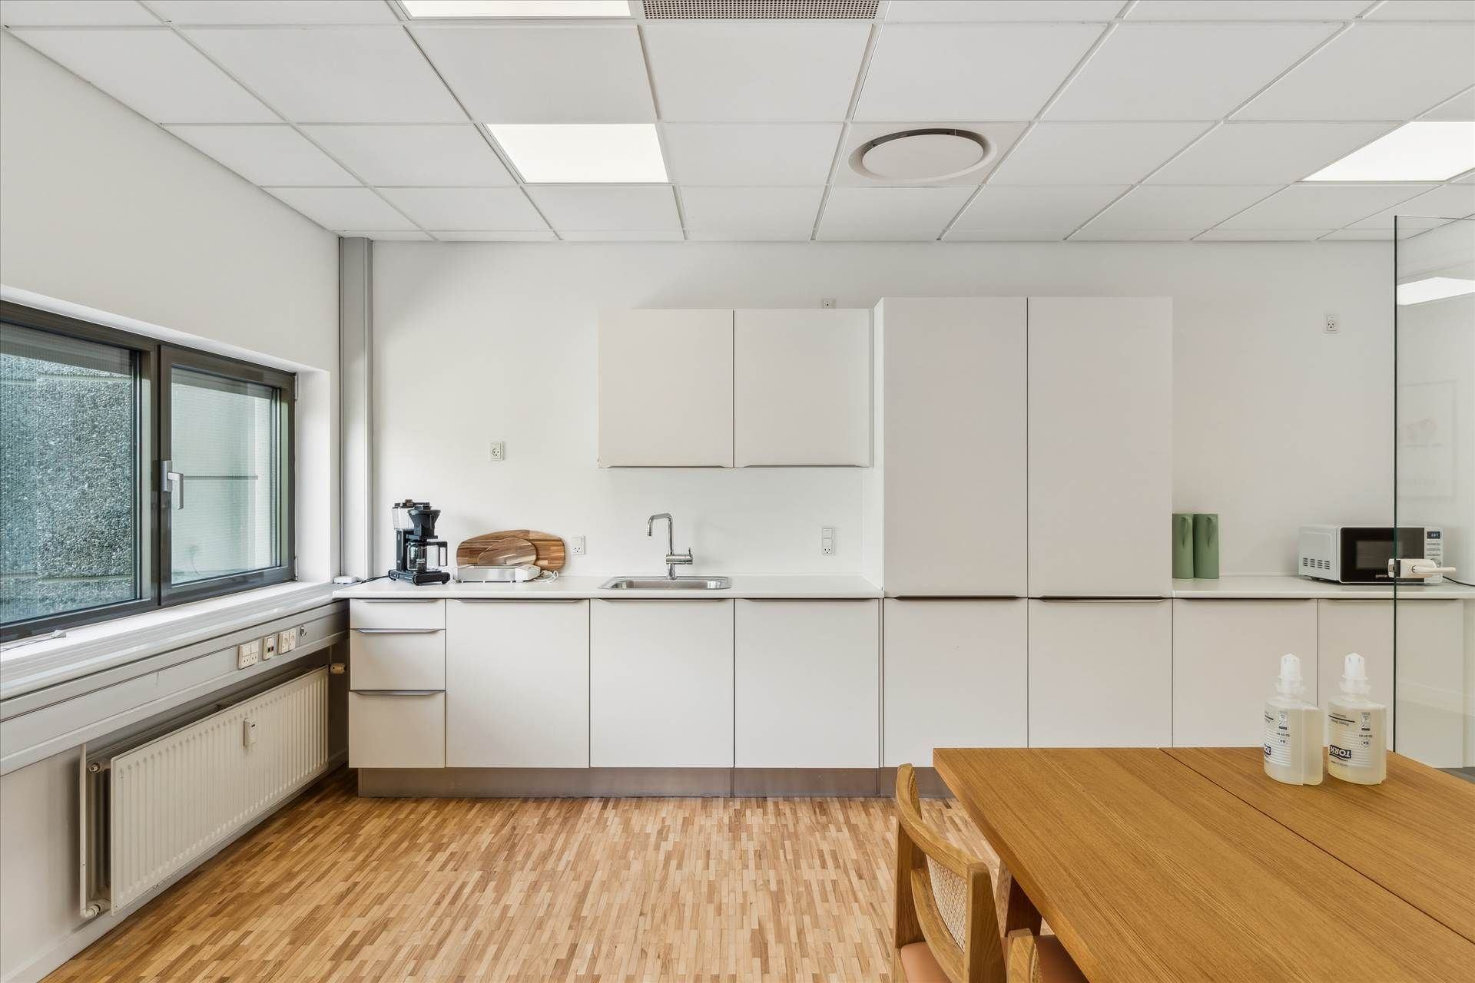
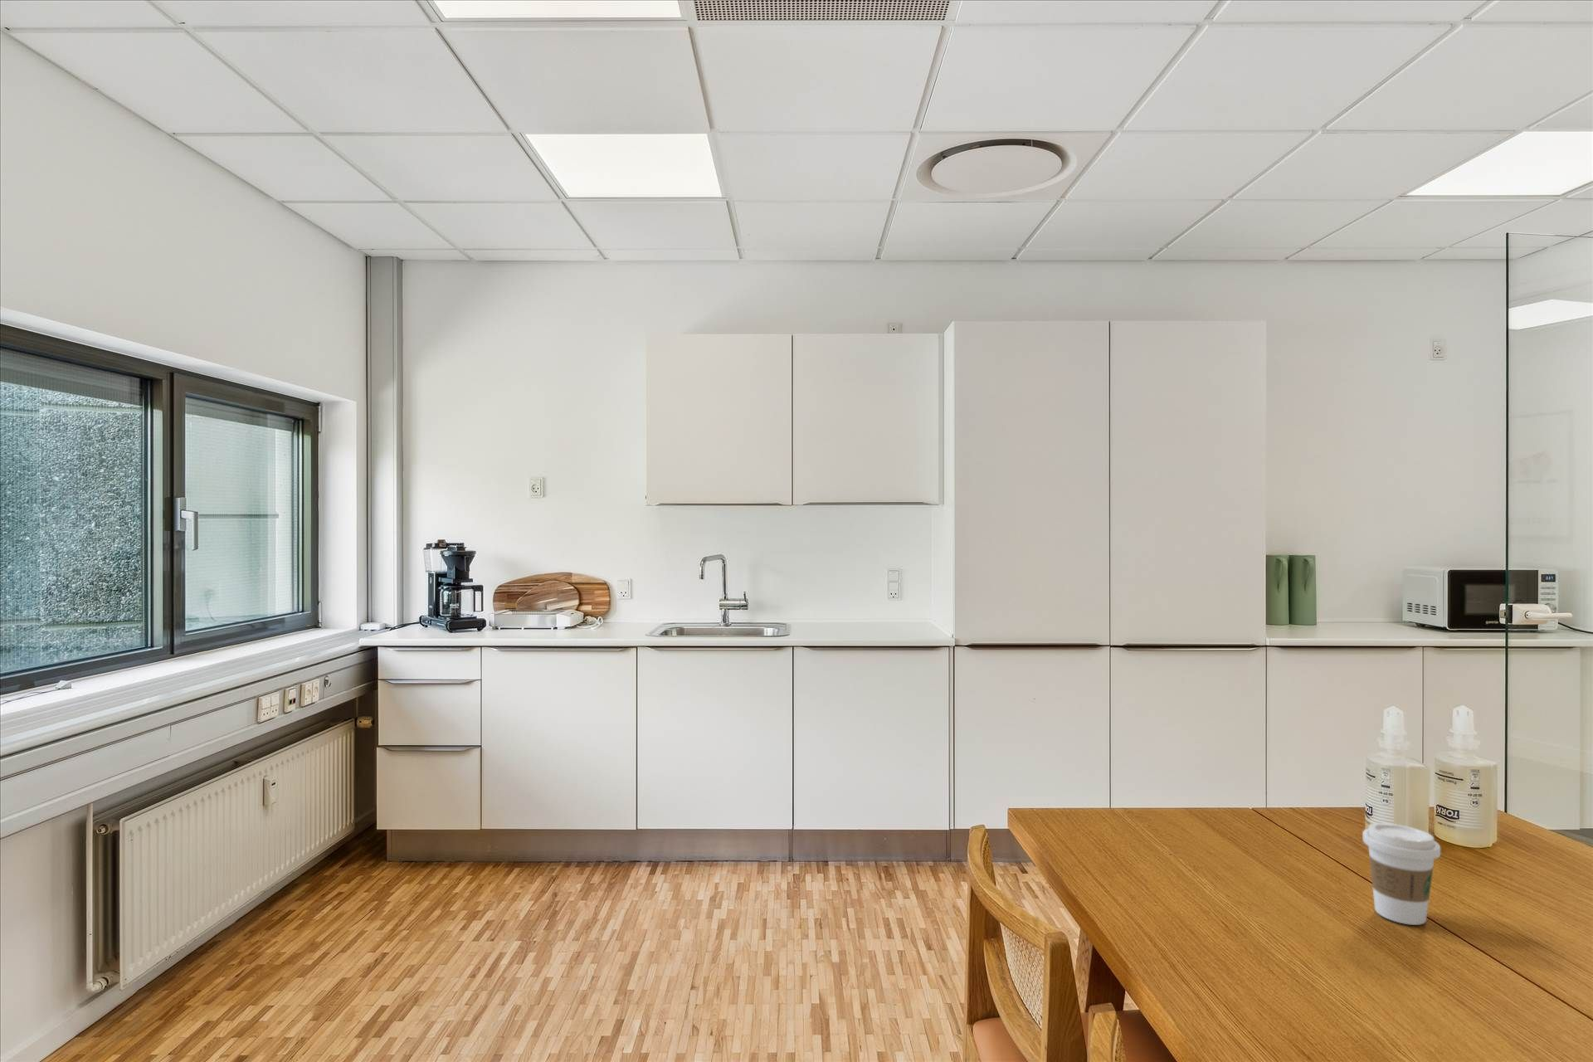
+ coffee cup (1400, 872)
